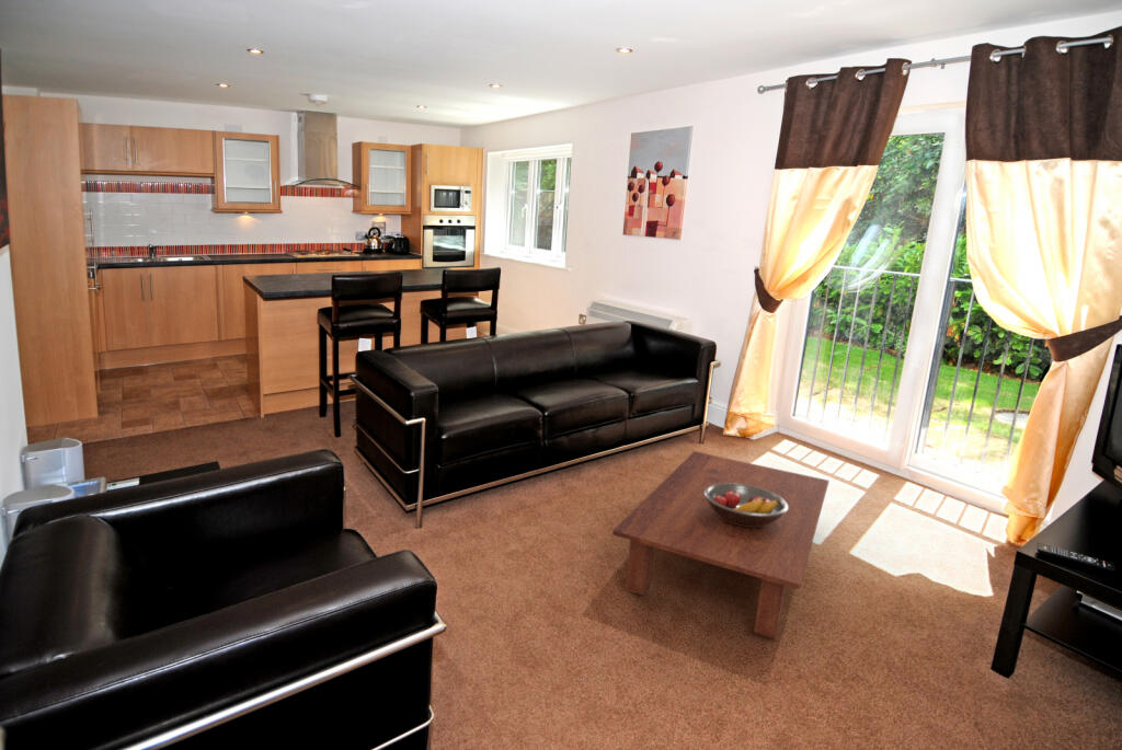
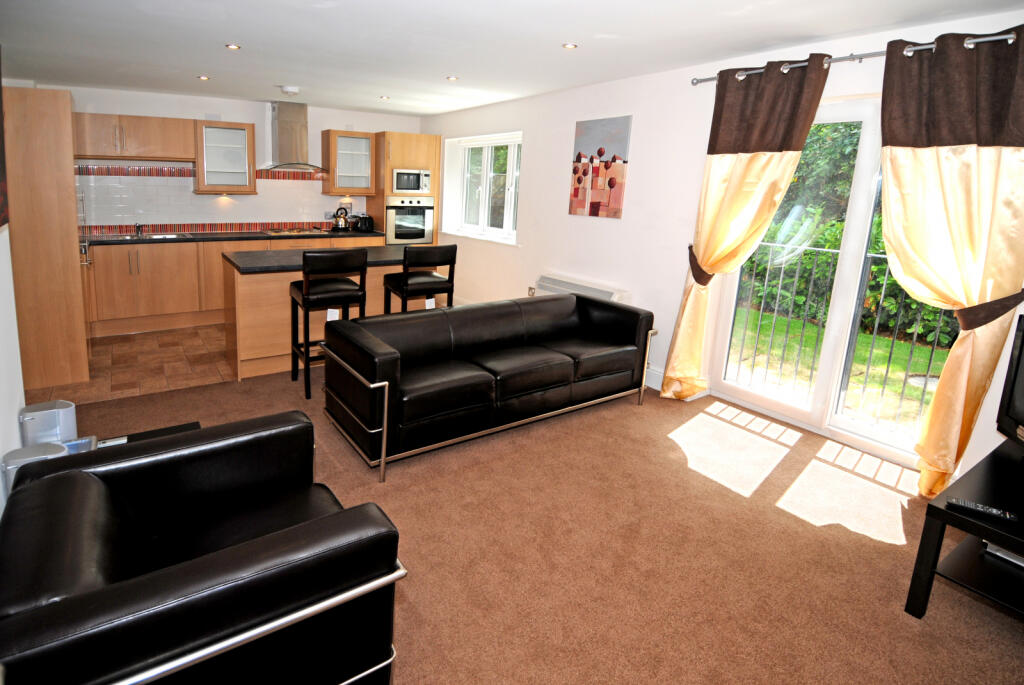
- fruit bowl (744, 505)
- coffee table (730, 530)
